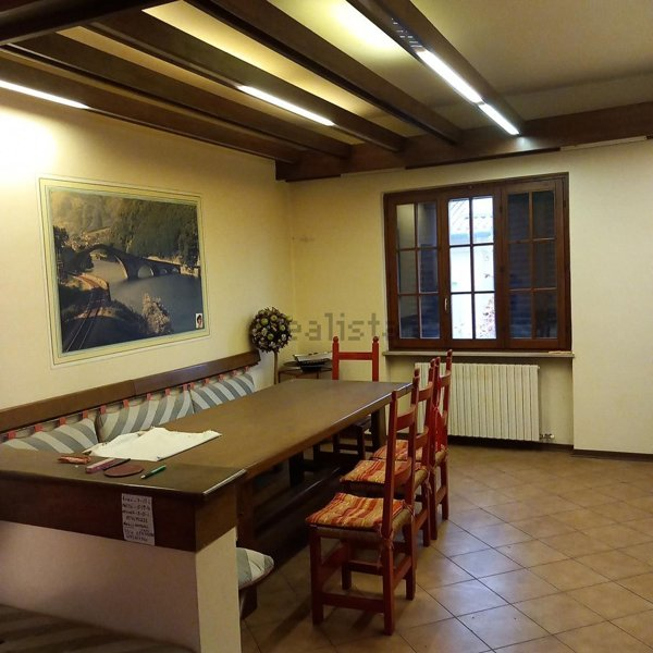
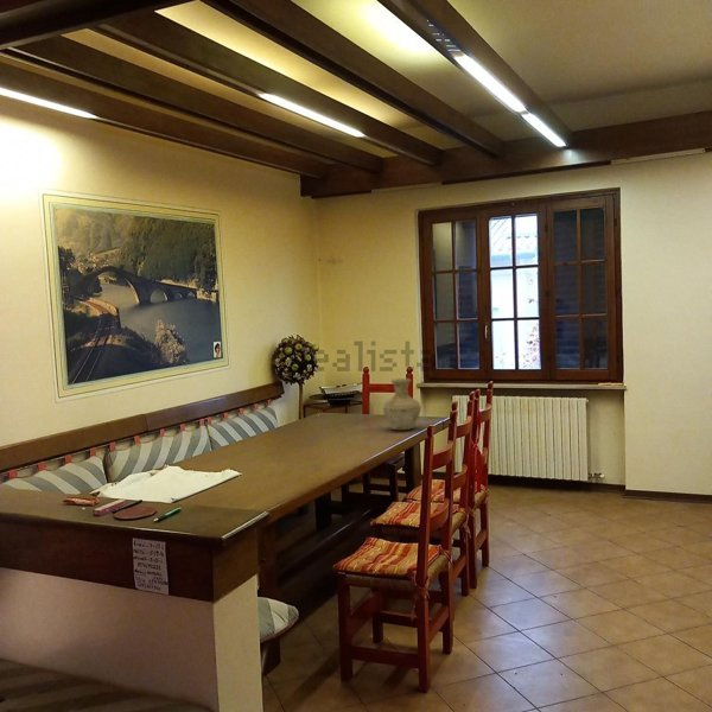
+ vase (401, 403)
